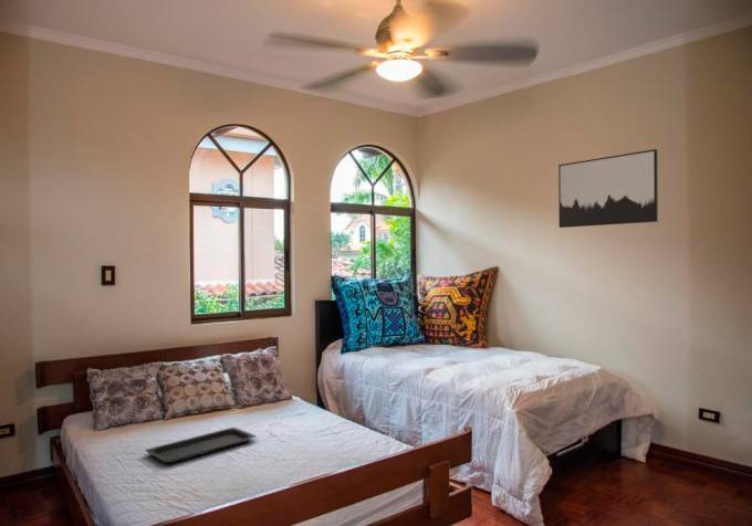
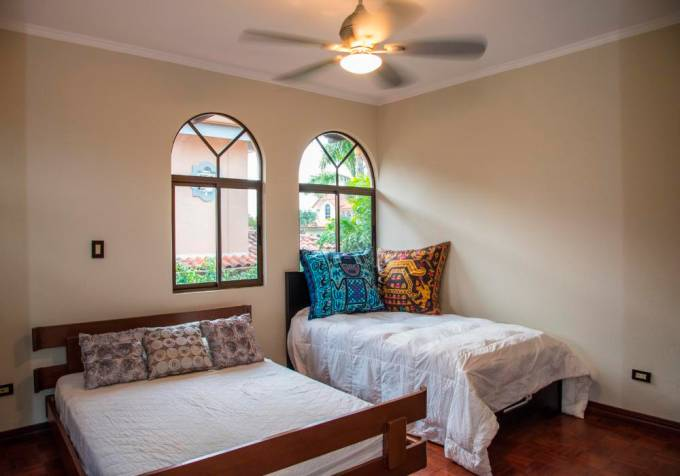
- serving tray (202, 444)
- wall art (604, 191)
